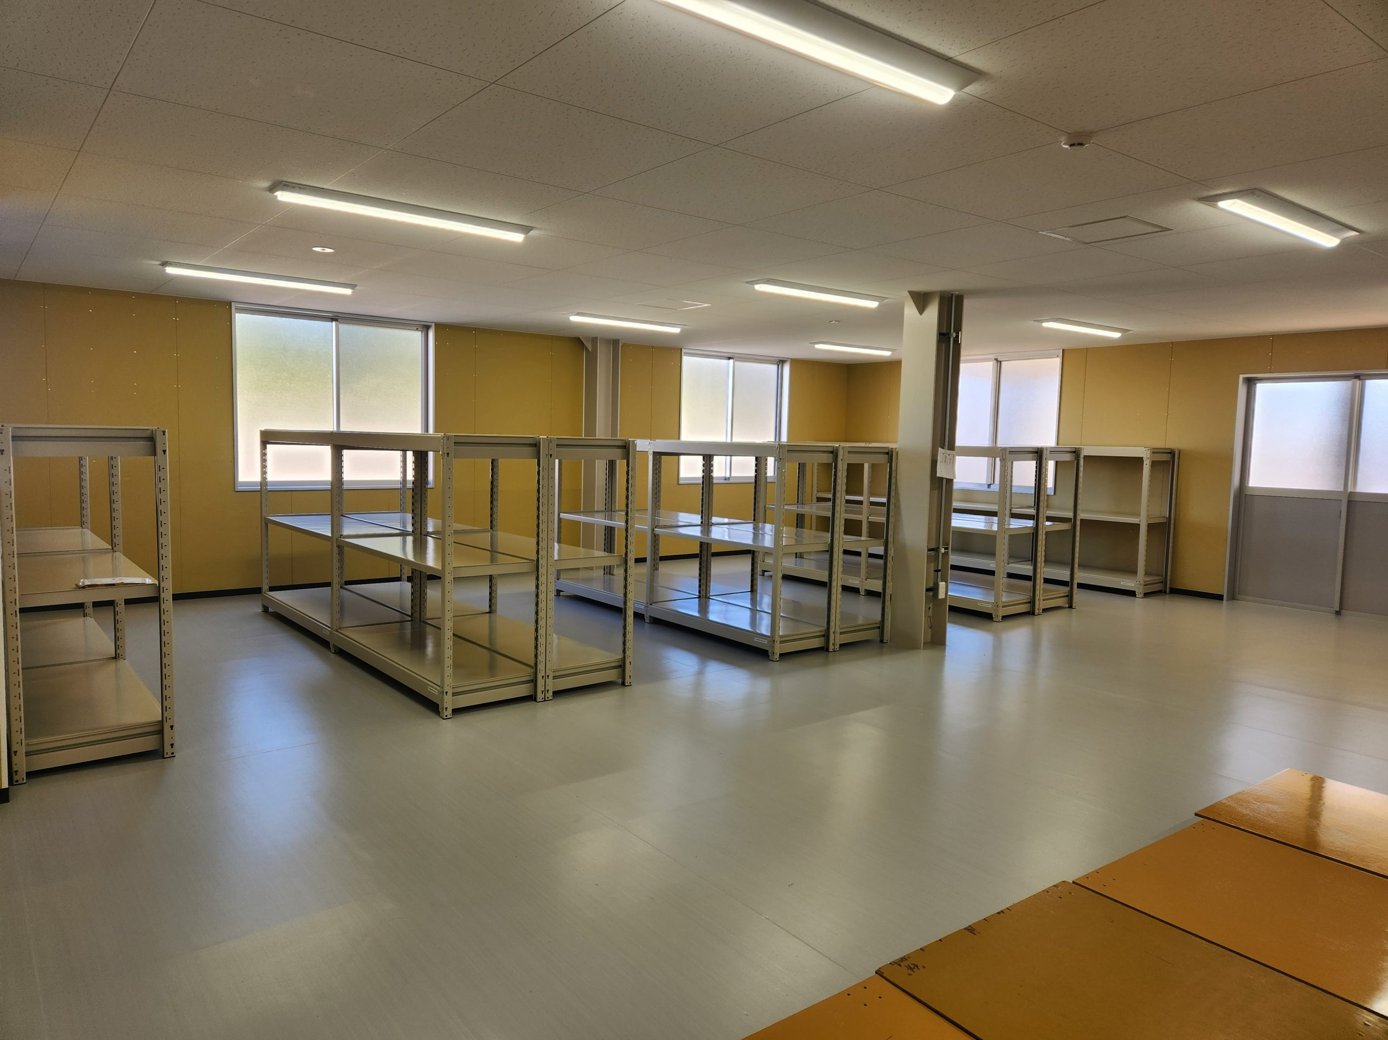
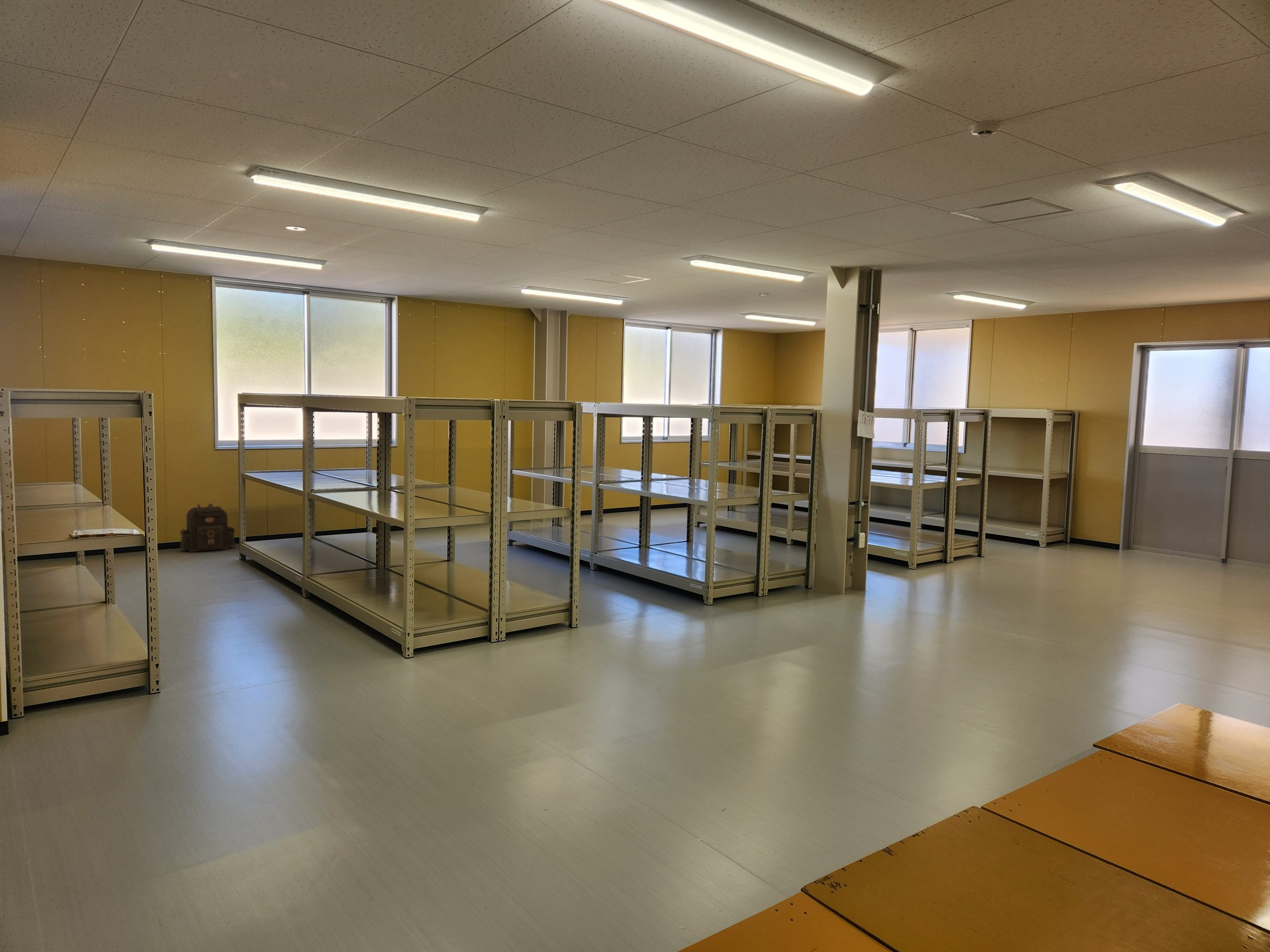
+ backpack (207, 527)
